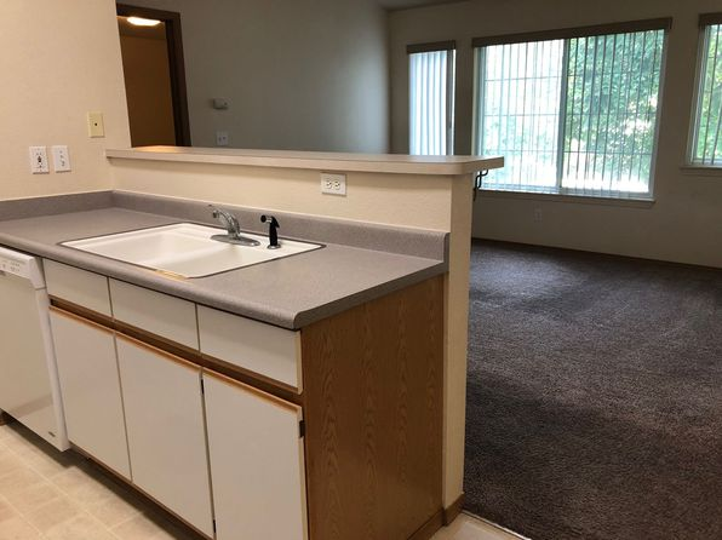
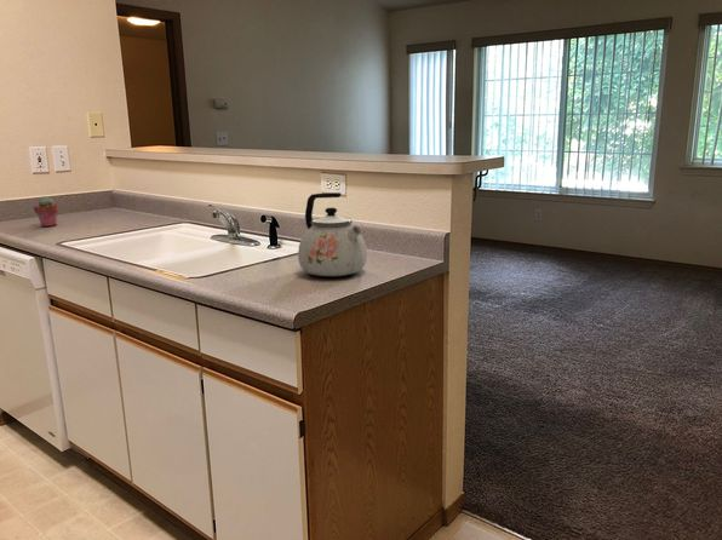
+ potted succulent (46, 211)
+ kettle (332, 232)
